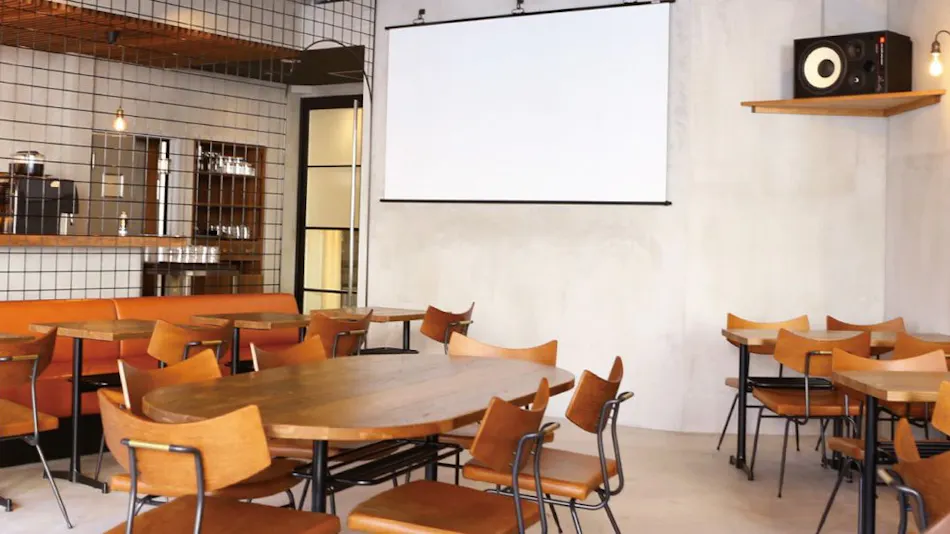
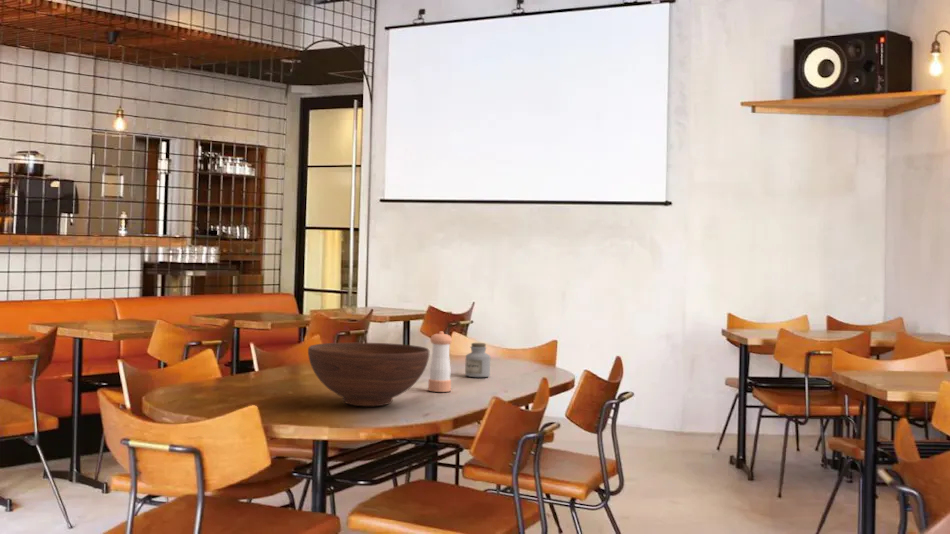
+ fruit bowl (368, 375)
+ jar (478, 359)
+ pepper shaker (440, 360)
